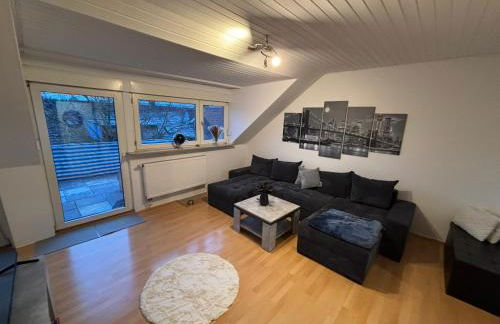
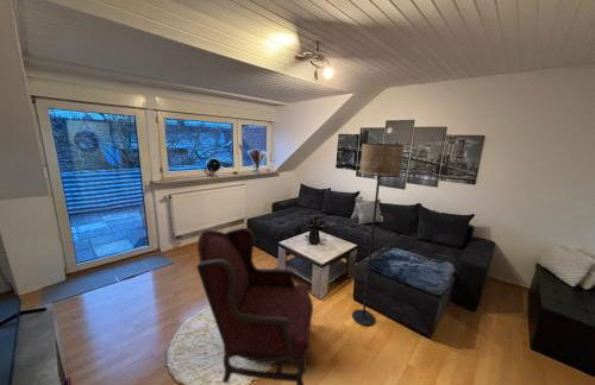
+ floor lamp (371, 238)
+ armchair (258, 292)
